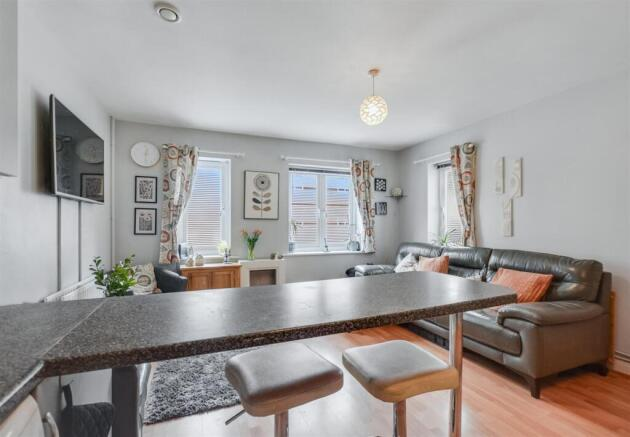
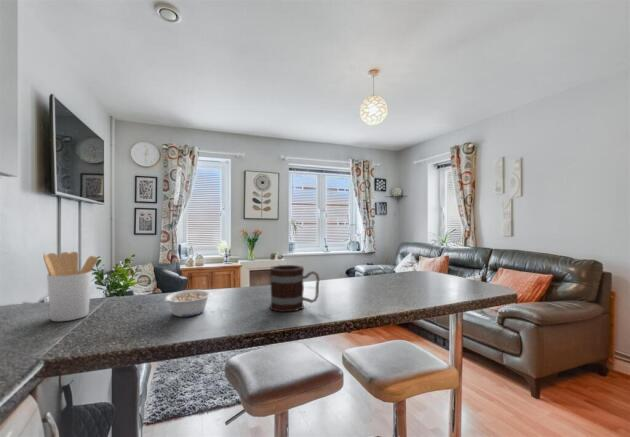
+ utensil holder (67, 282)
+ legume (188, 302)
+ mug (294, 287)
